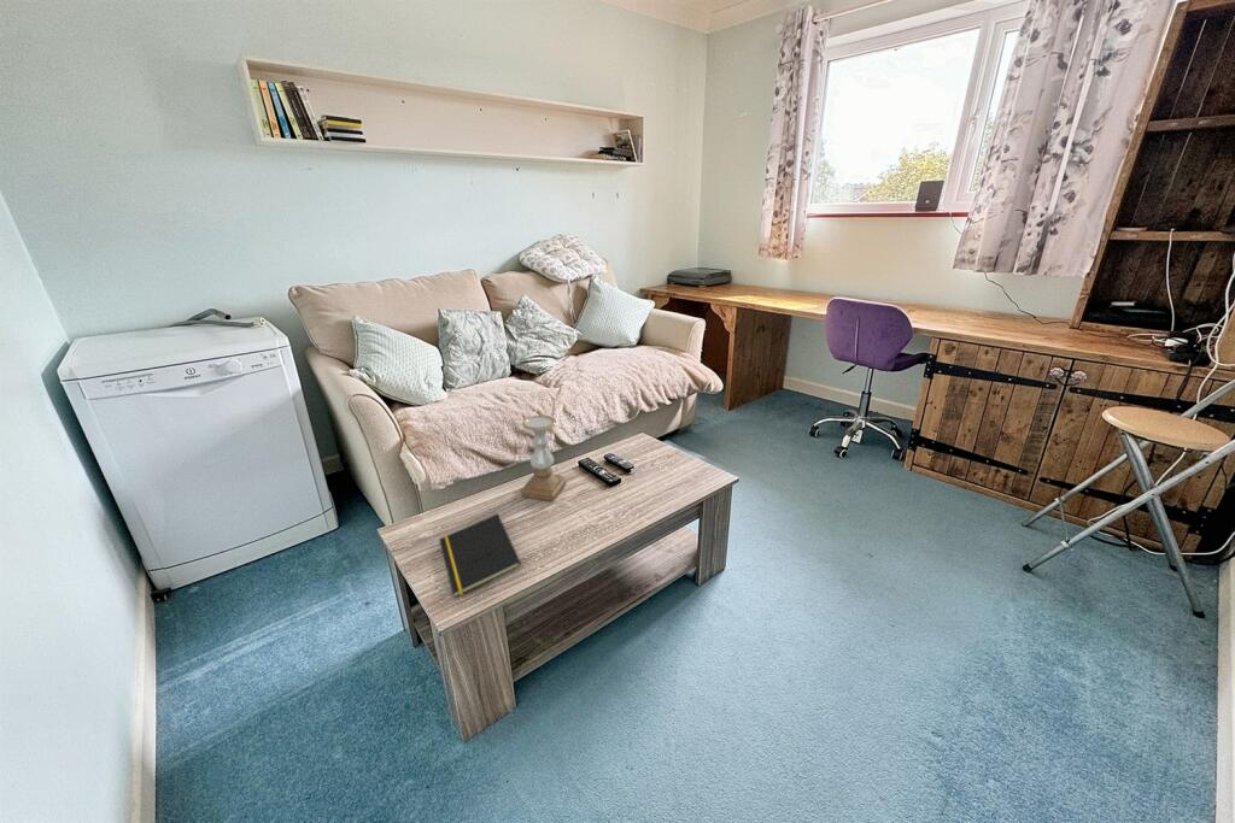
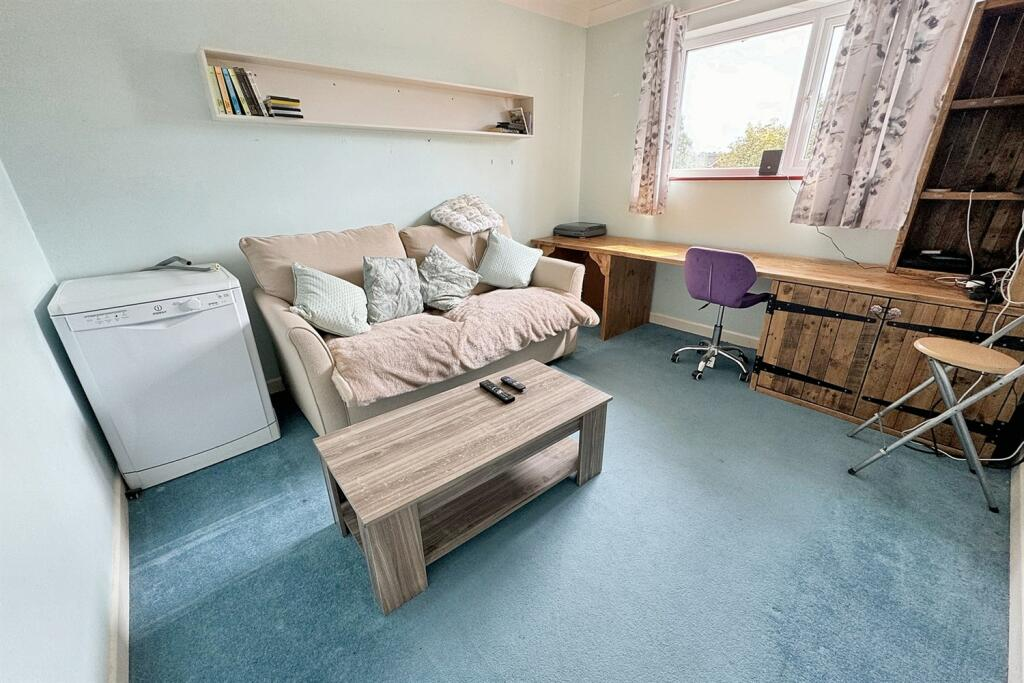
- candle holder (542, 457)
- notepad (478, 551)
